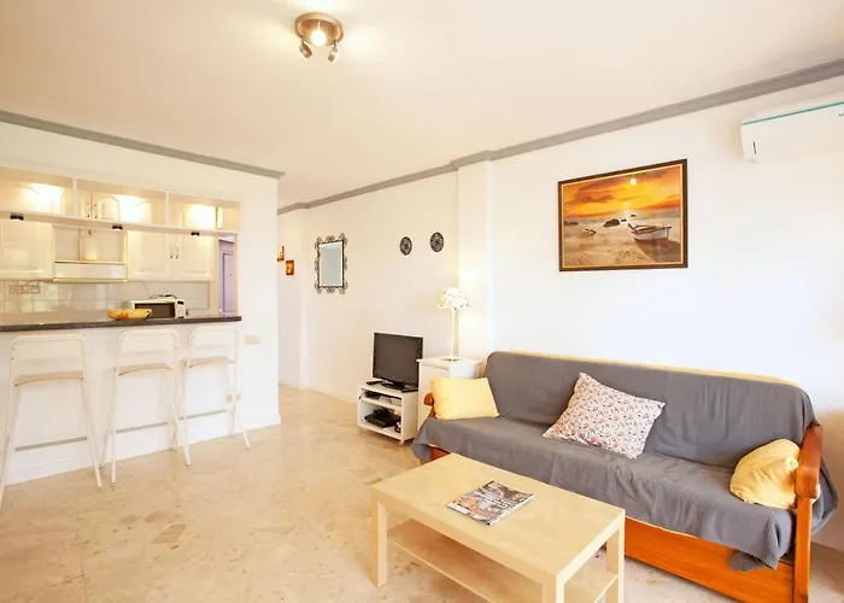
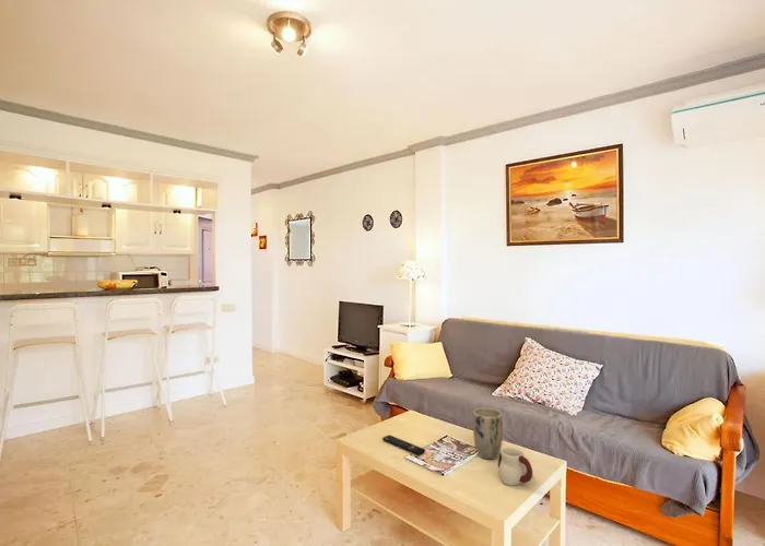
+ plant pot (487, 434)
+ remote control (402, 444)
+ mug (519, 466)
